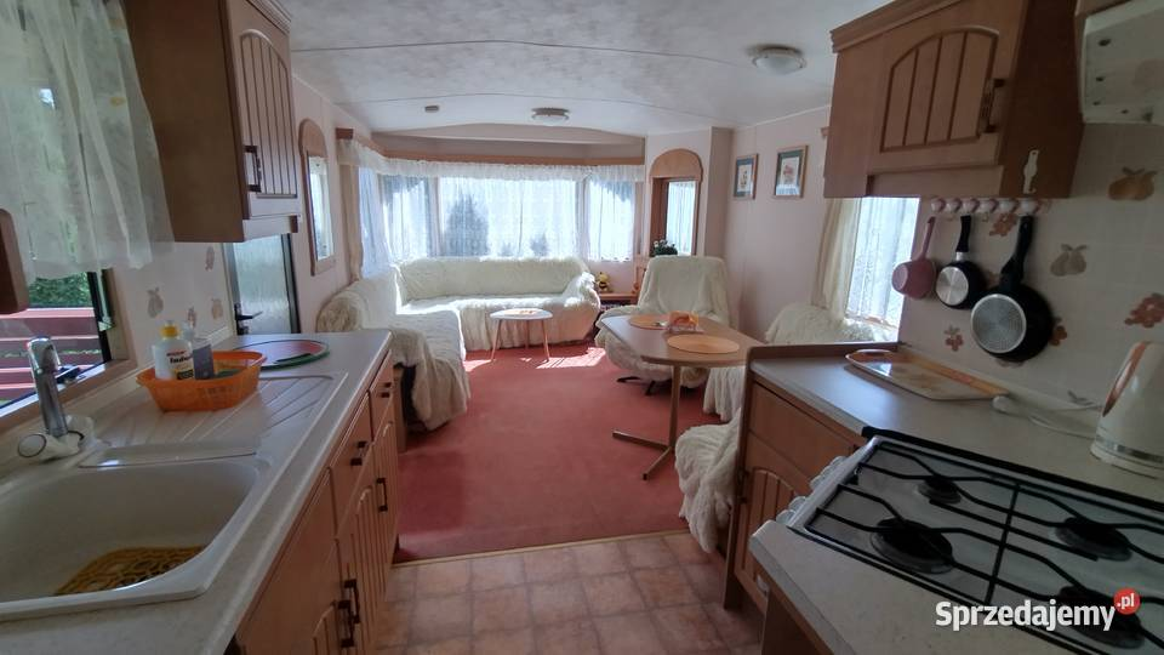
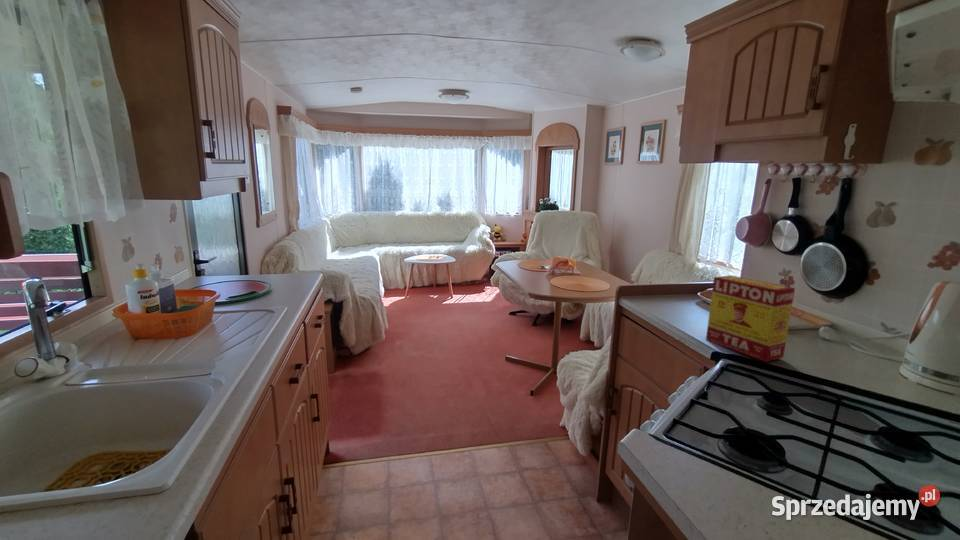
+ tea box (747, 315)
